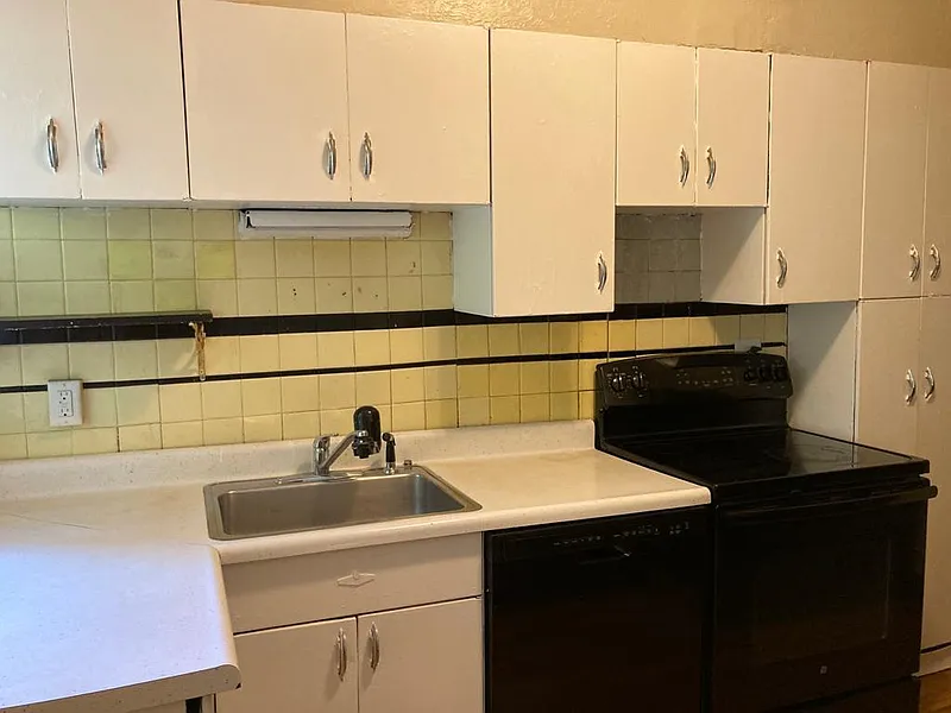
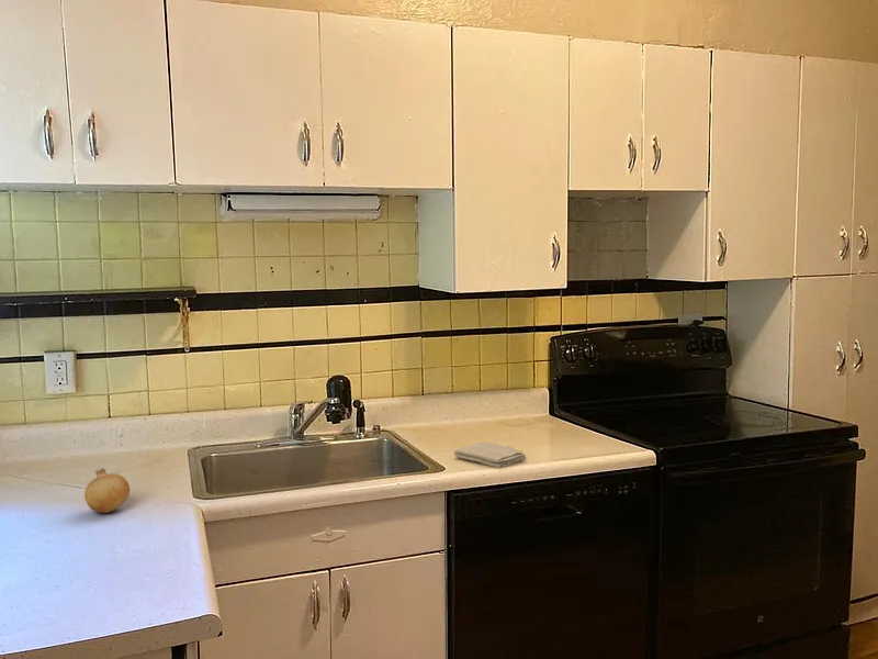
+ fruit (106, 490)
+ washcloth (489, 454)
